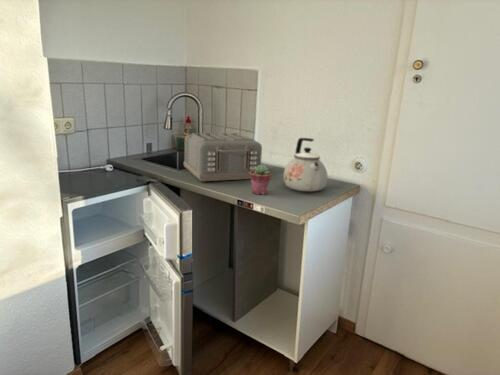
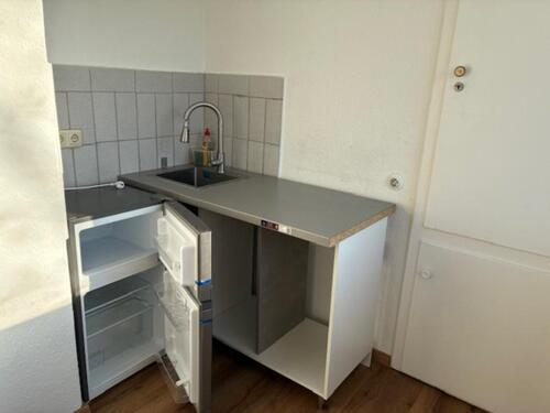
- kettle (306, 163)
- toaster (223, 155)
- potted succulent (260, 178)
